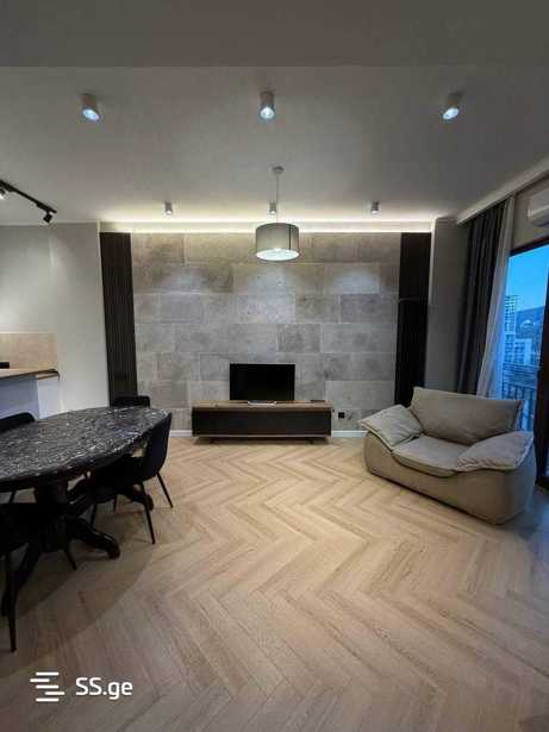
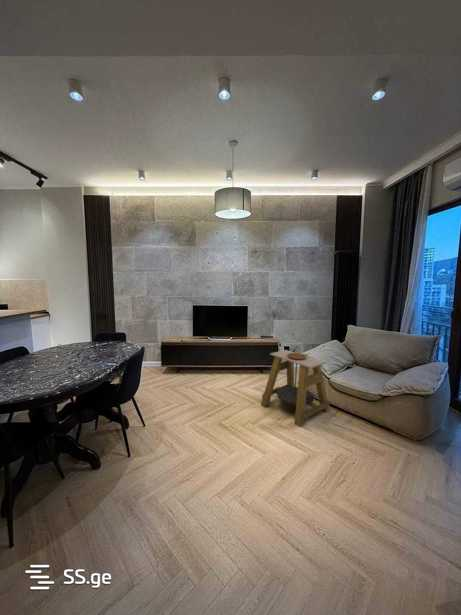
+ side table (295, 381)
